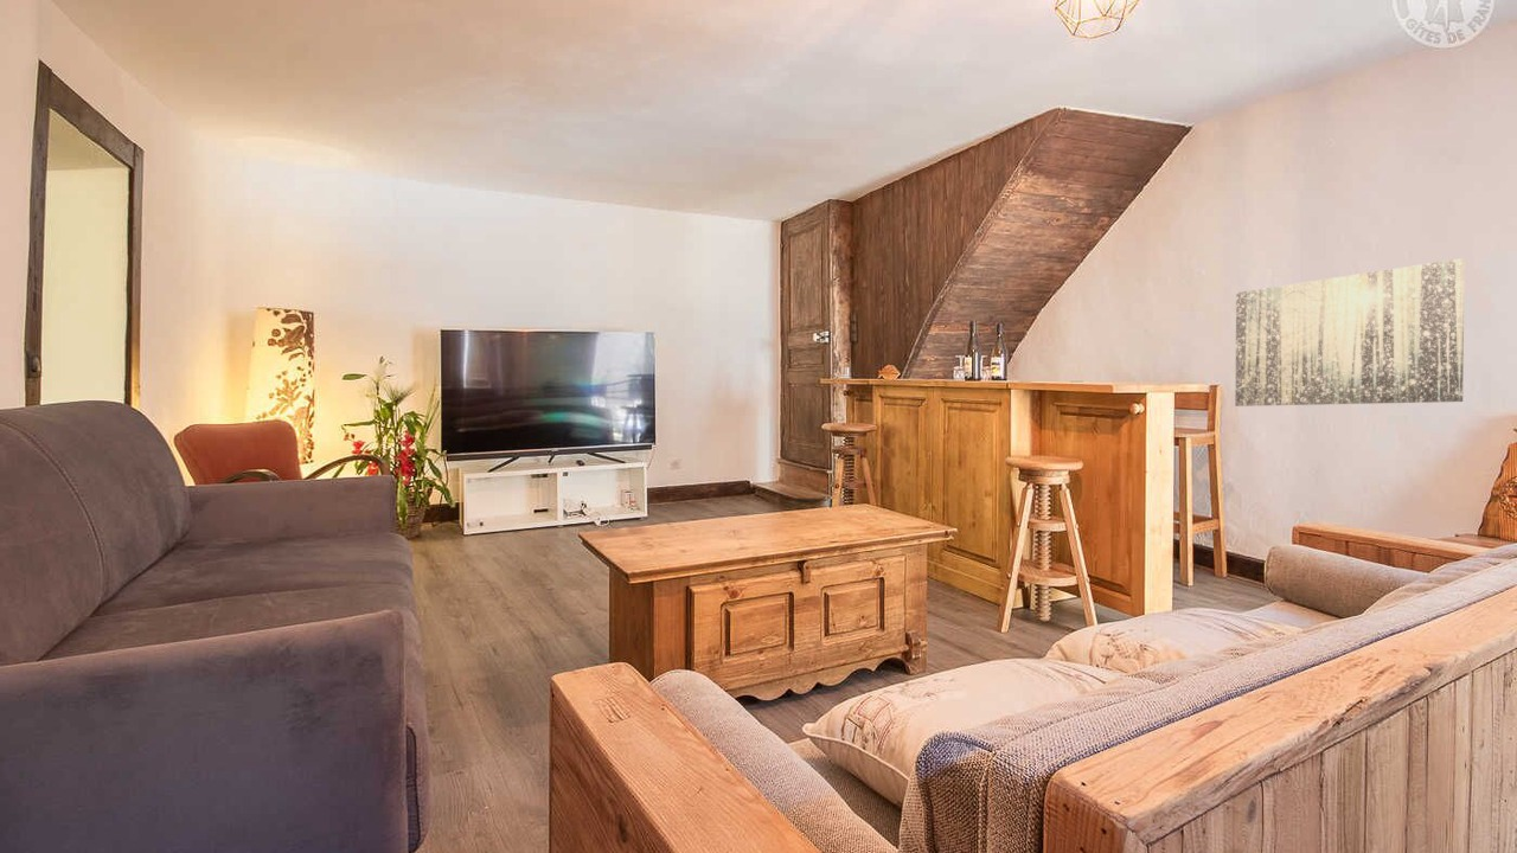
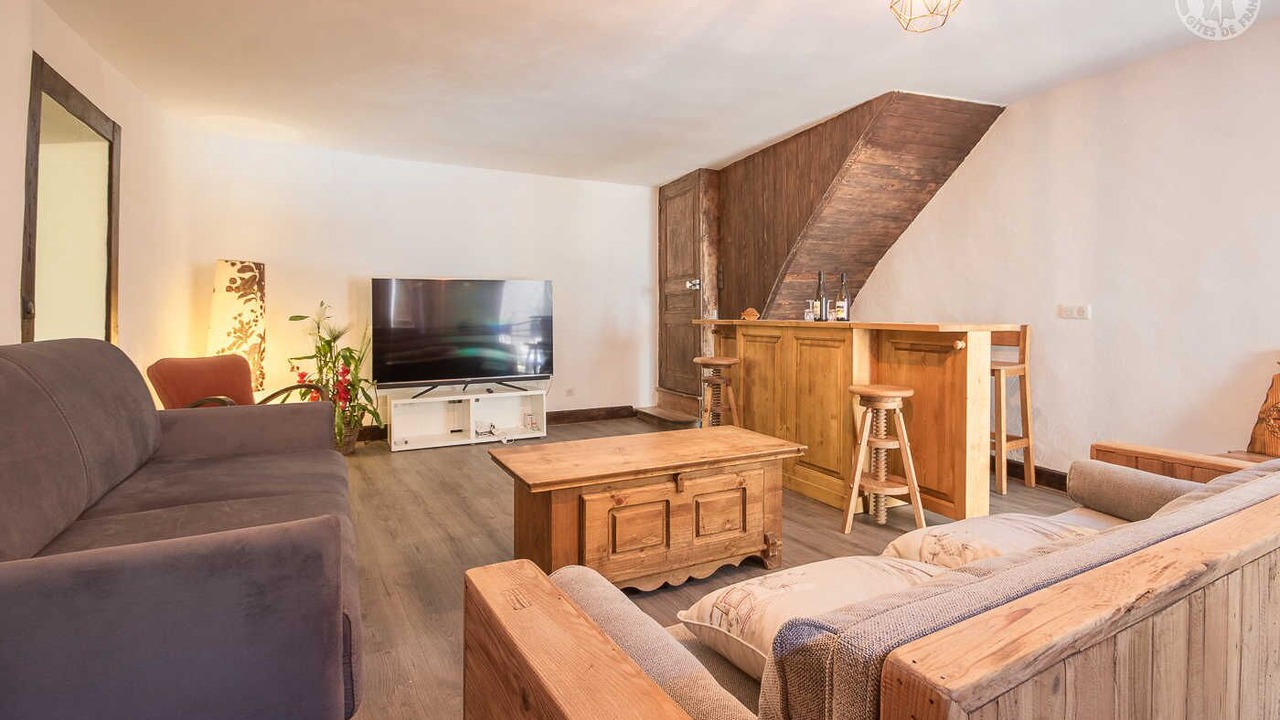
- wall art (1336, 340)
